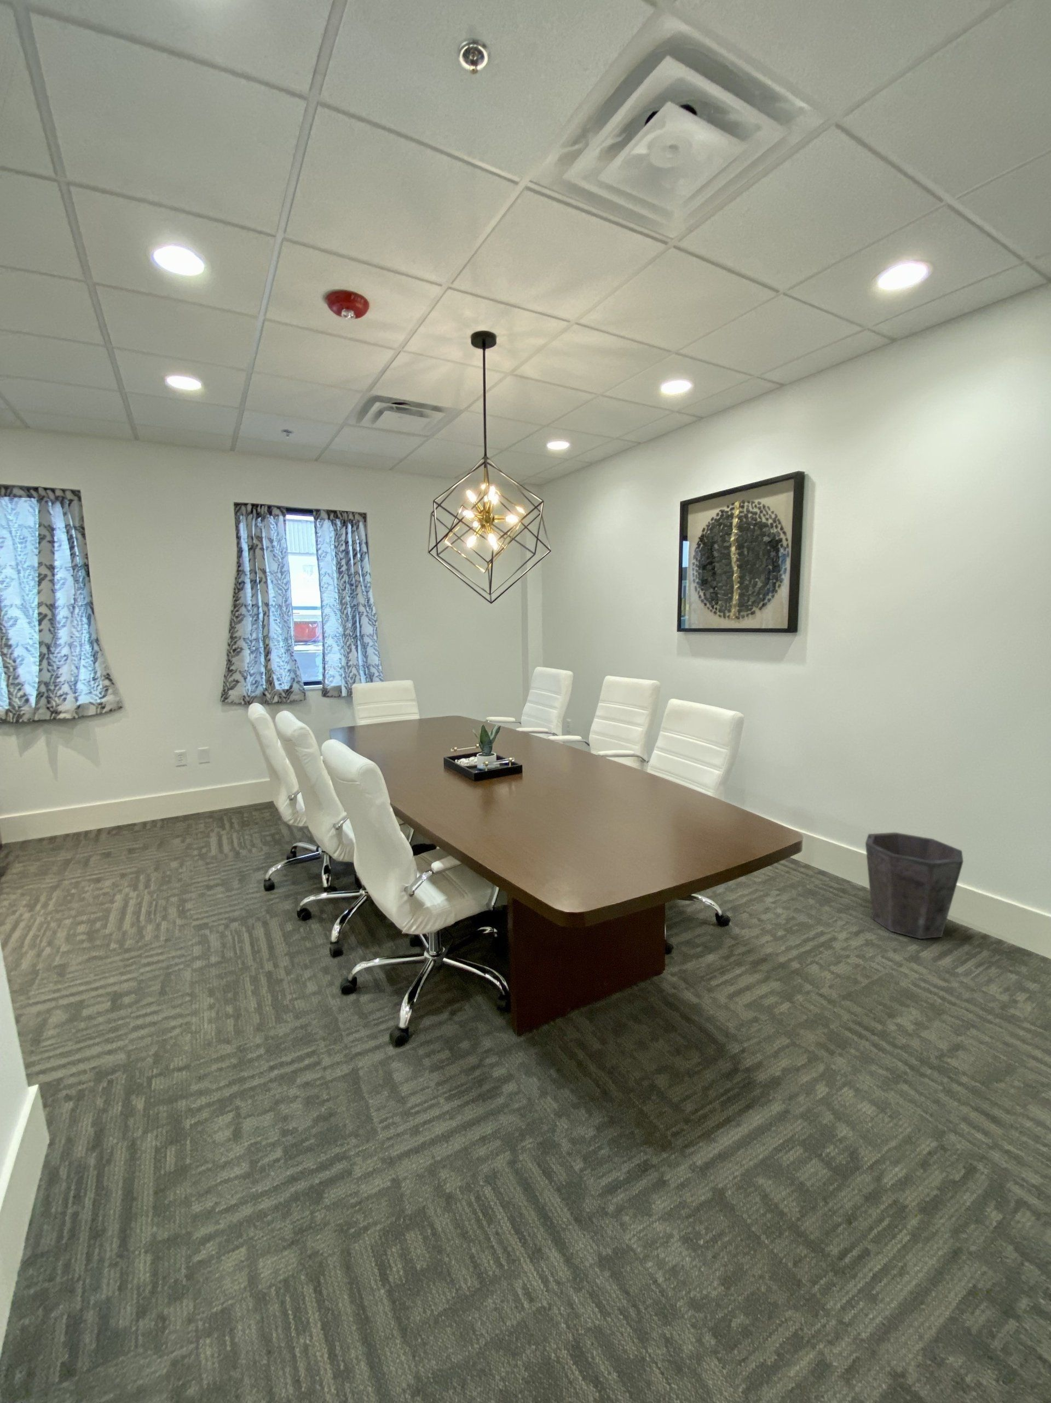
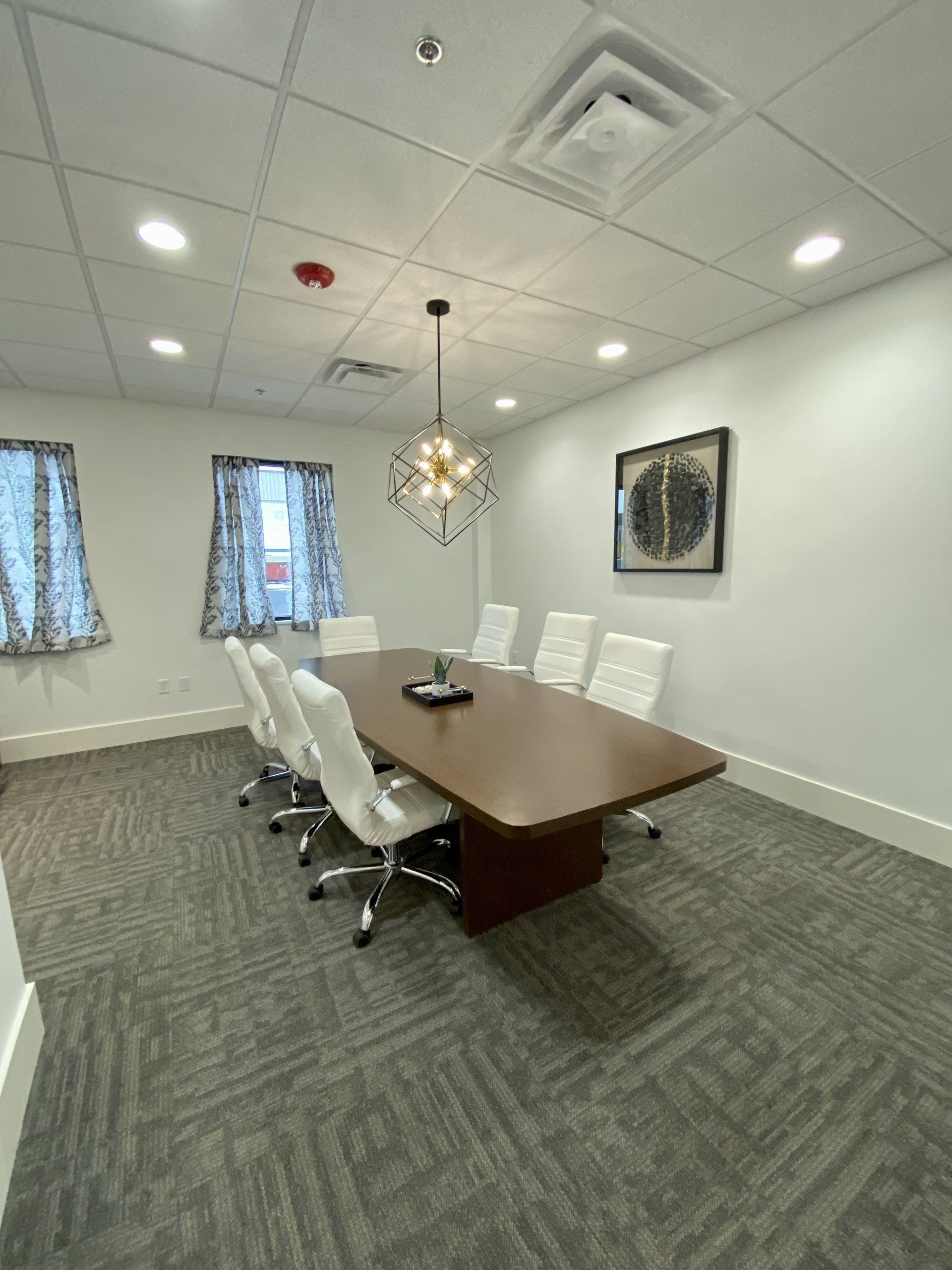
- waste bin (910, 885)
